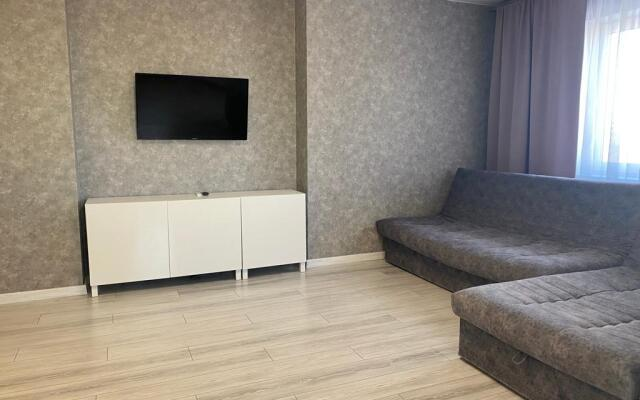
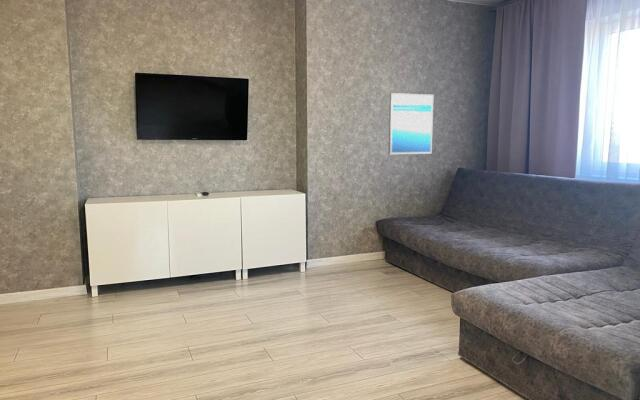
+ wall art (411, 124)
